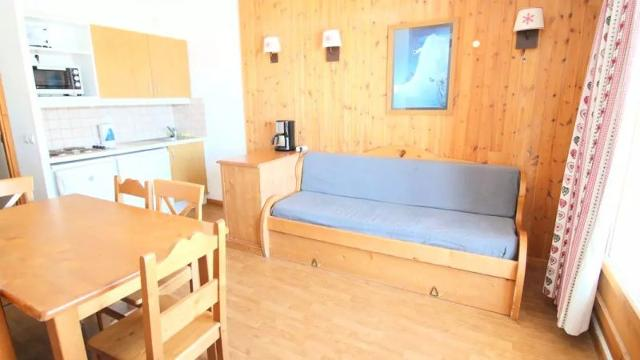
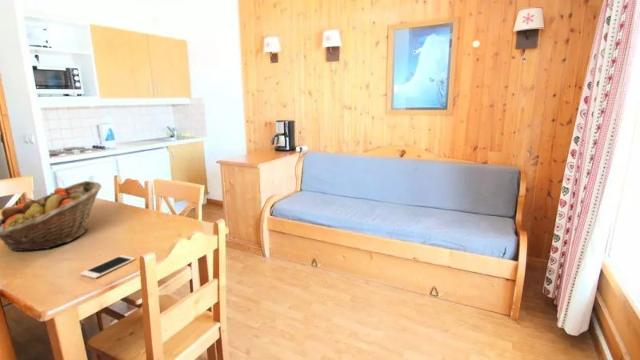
+ cell phone (109, 265)
+ fruit basket (51, 212)
